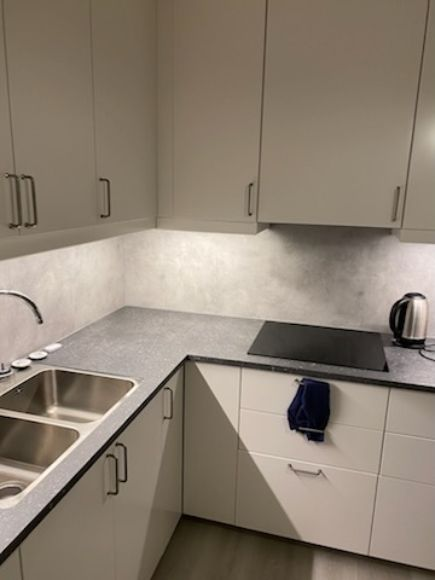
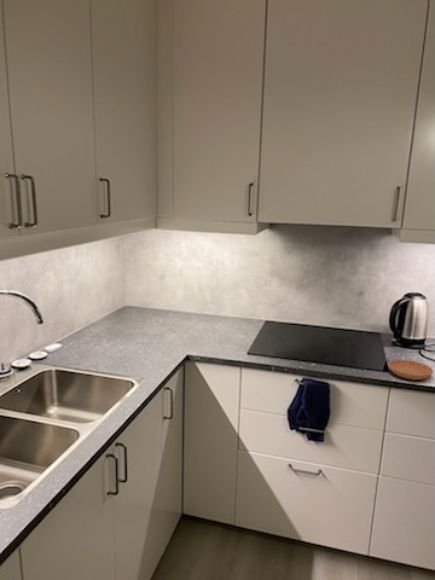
+ saucer (410, 370)
